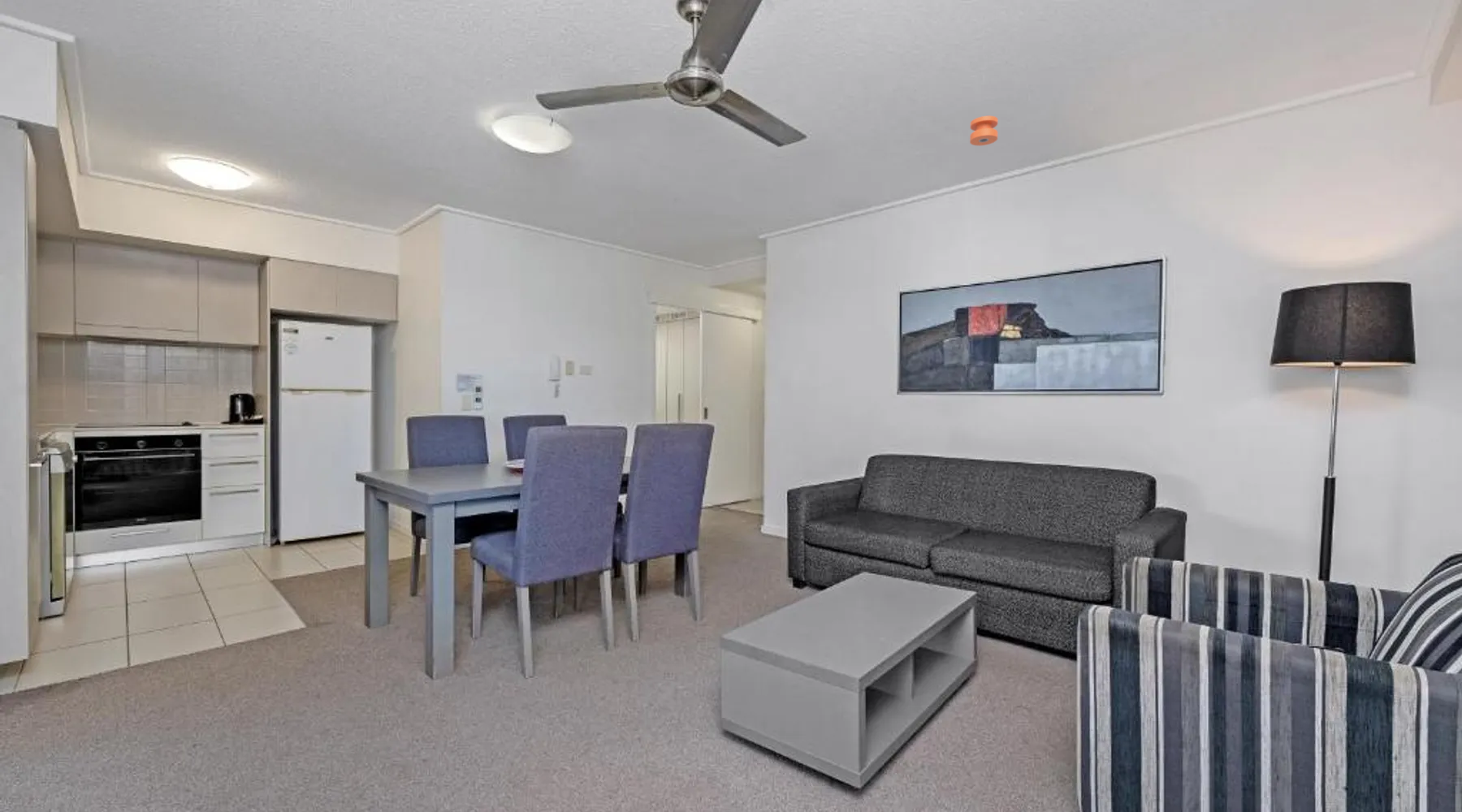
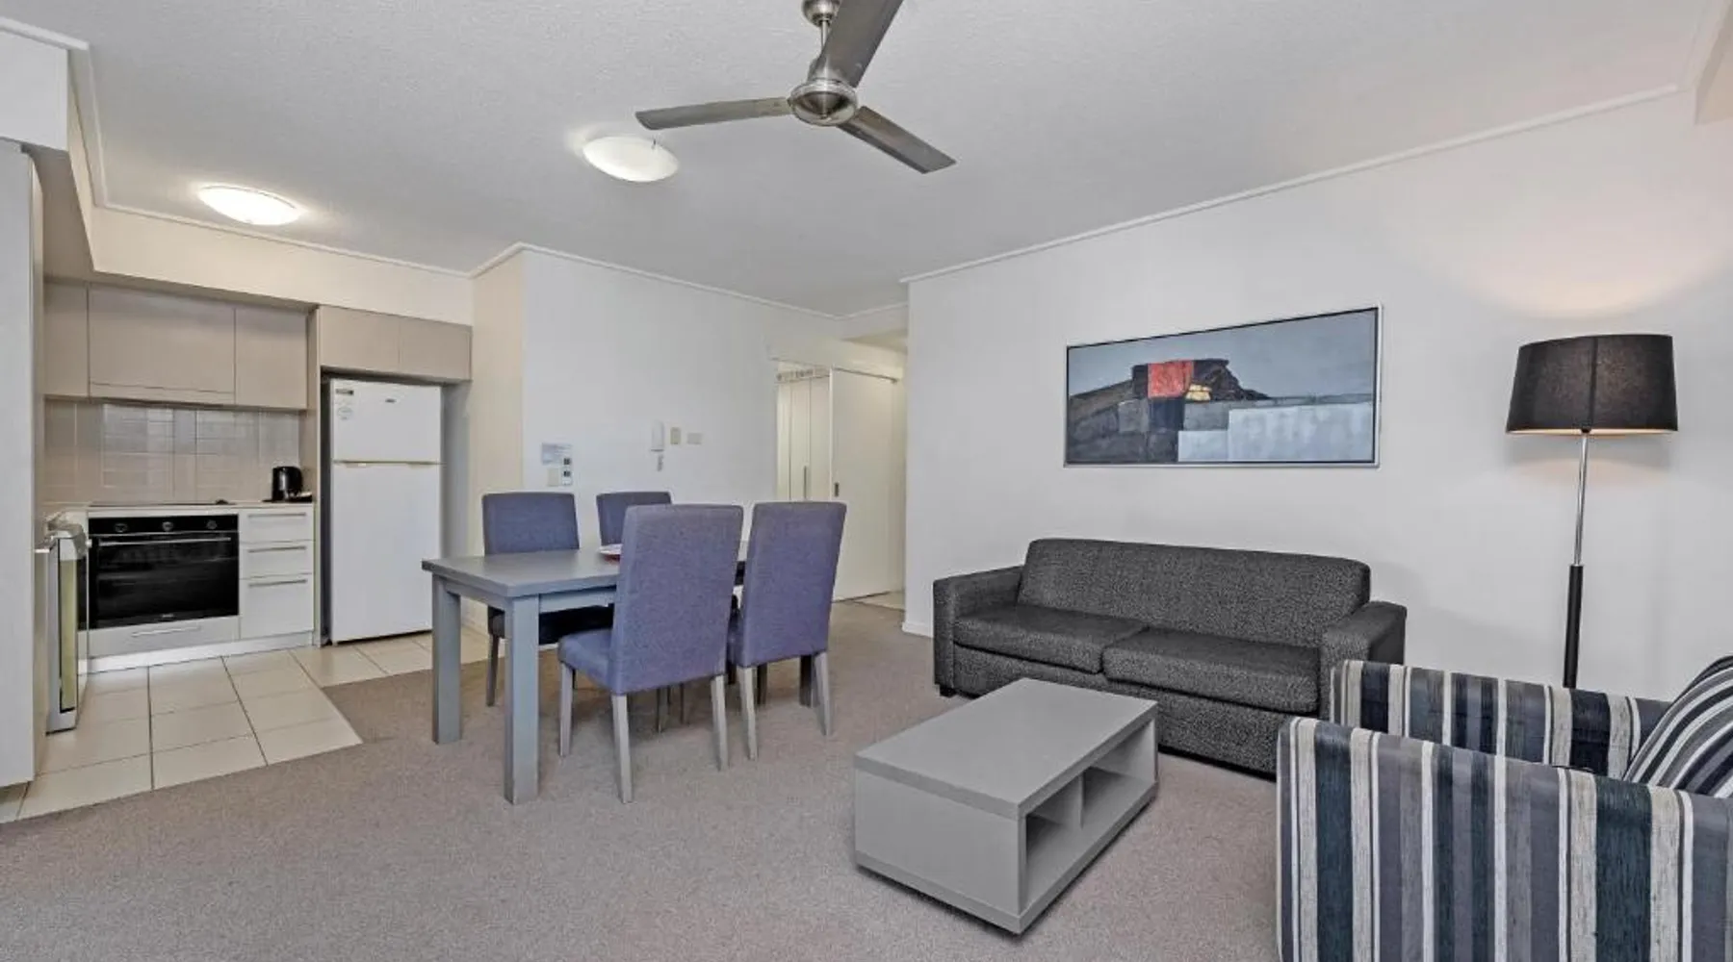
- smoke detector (984, 131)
